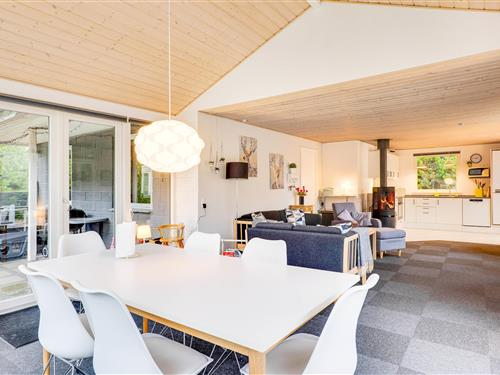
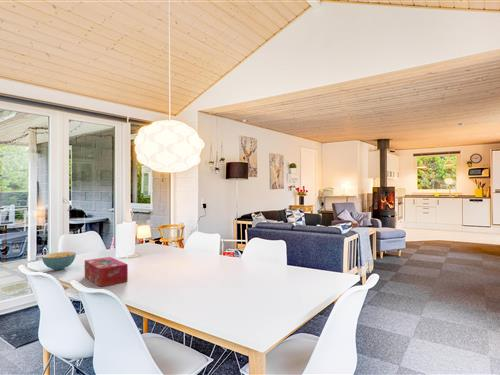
+ tissue box (105, 270)
+ cereal bowl (59, 261)
